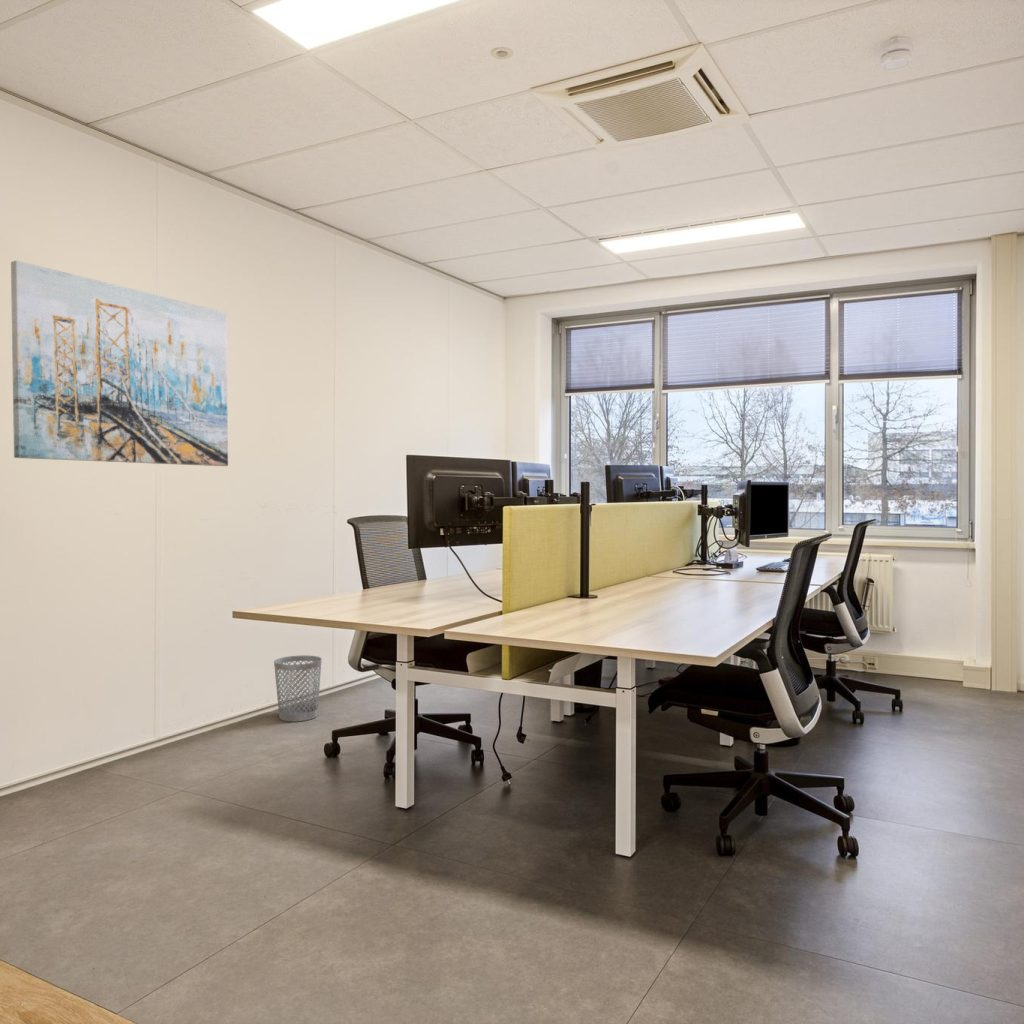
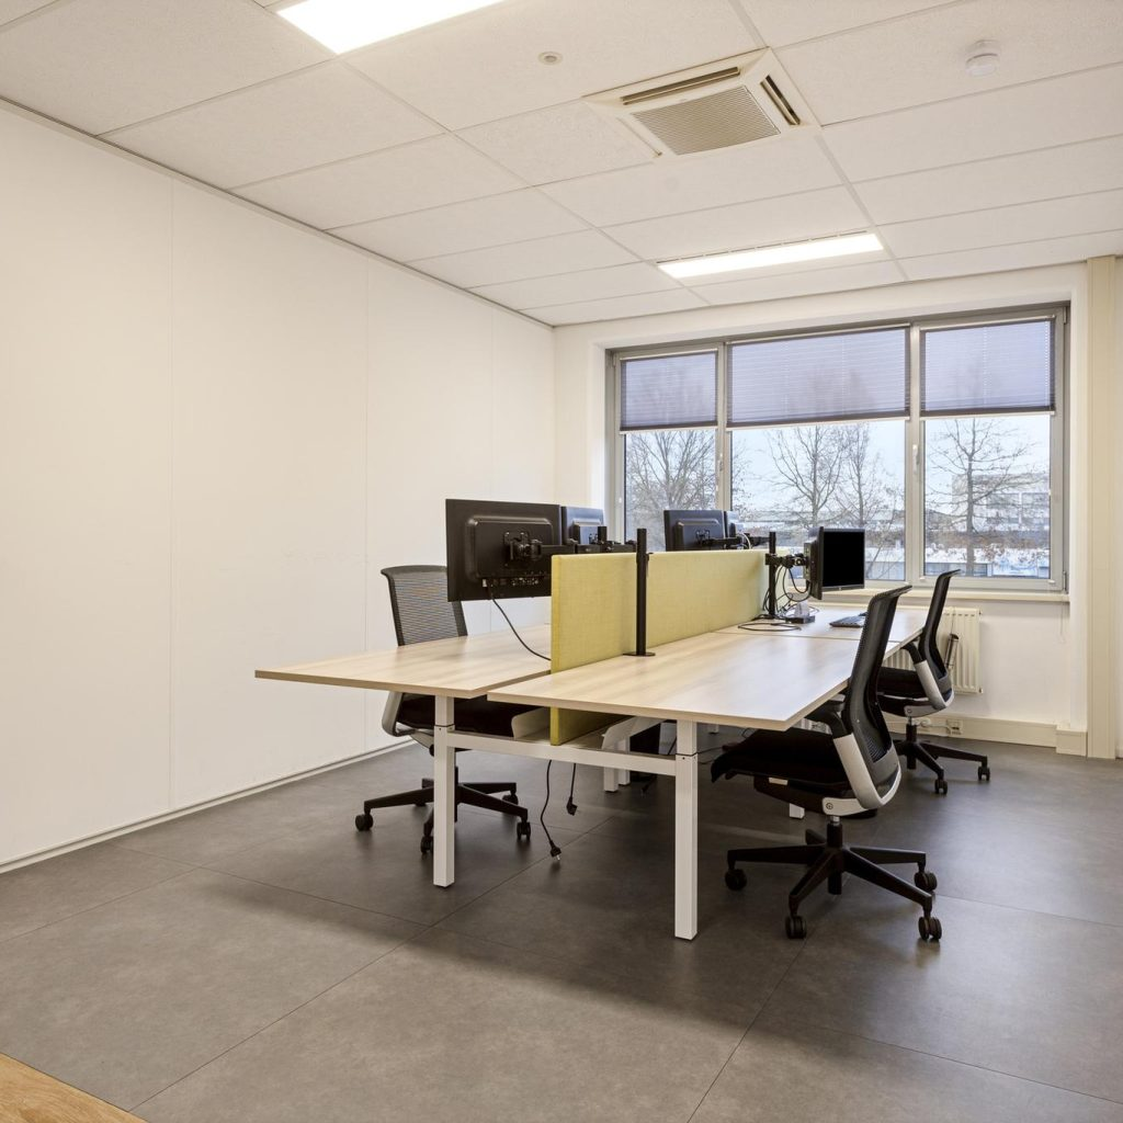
- wastebasket (298, 688)
- wall art (132, 376)
